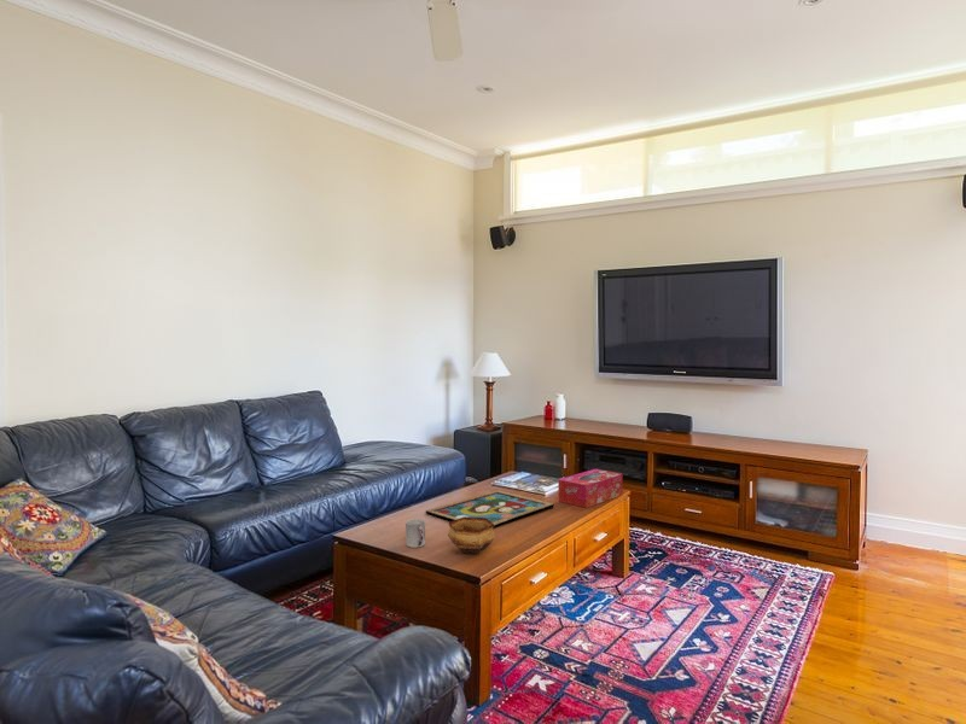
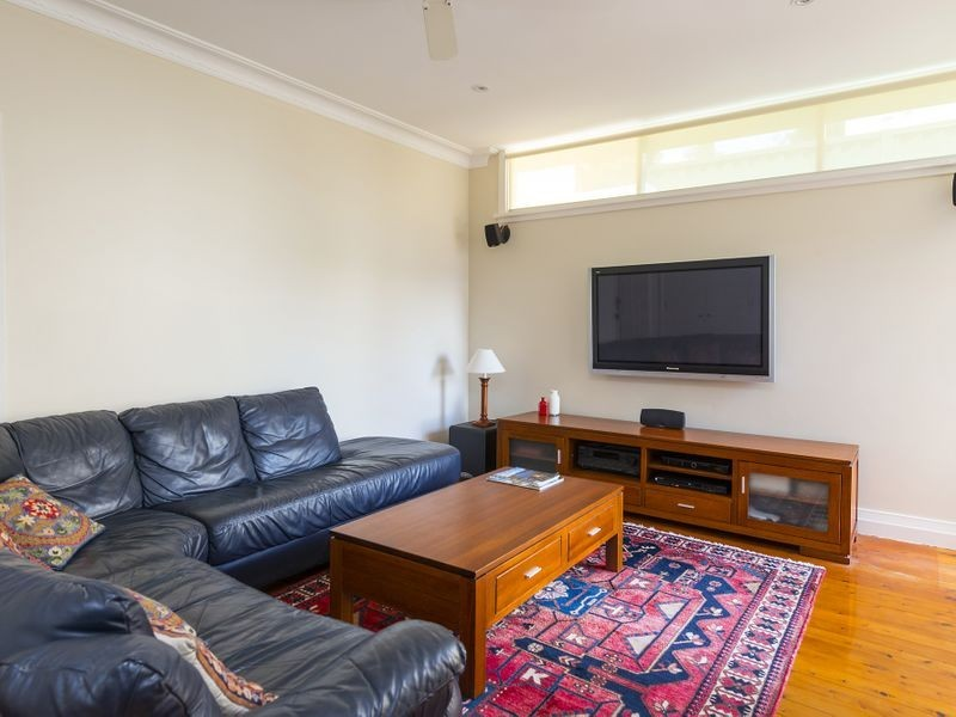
- cup (417, 533)
- bowl (471, 537)
- framed painting (490, 508)
- tissue box (590, 486)
